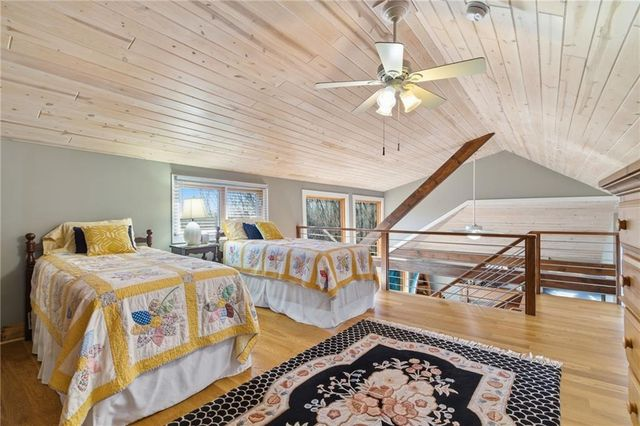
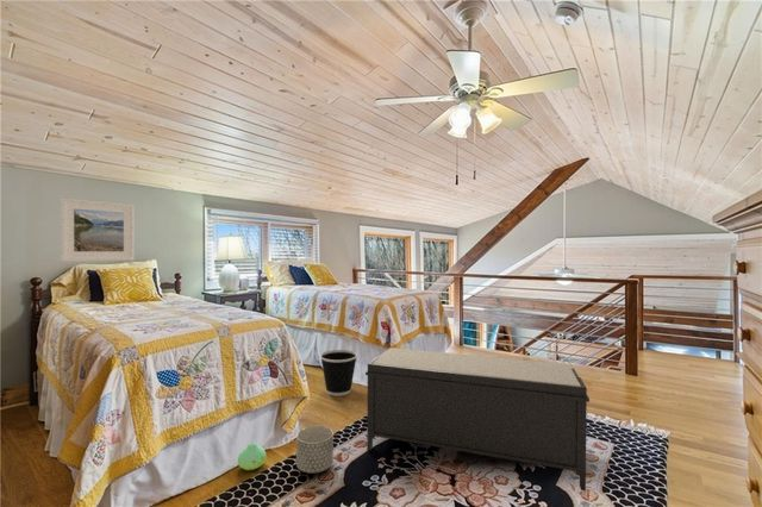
+ planter (314, 450)
+ wastebasket (338, 373)
+ plush toy (251, 455)
+ bench (469, 407)
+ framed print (99, 231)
